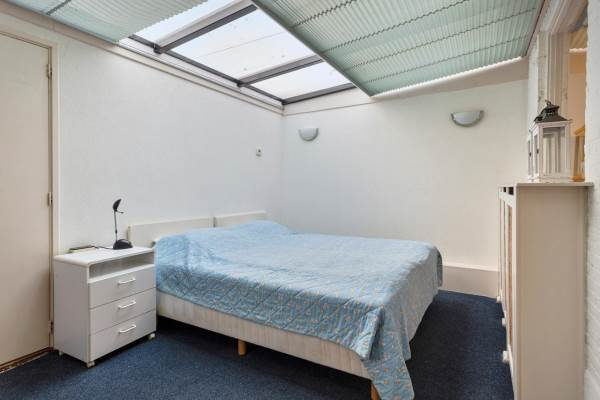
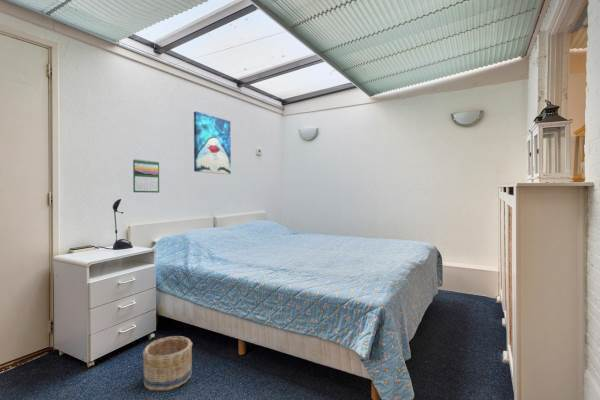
+ basket (168, 361)
+ wall art (213, 144)
+ calendar (146, 176)
